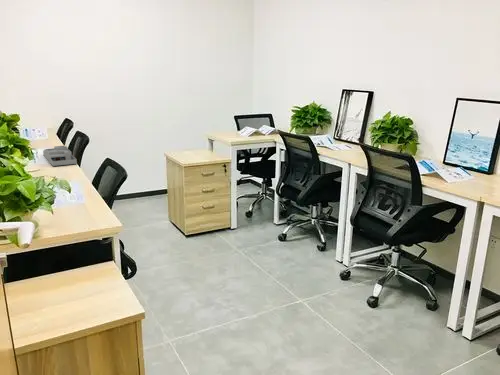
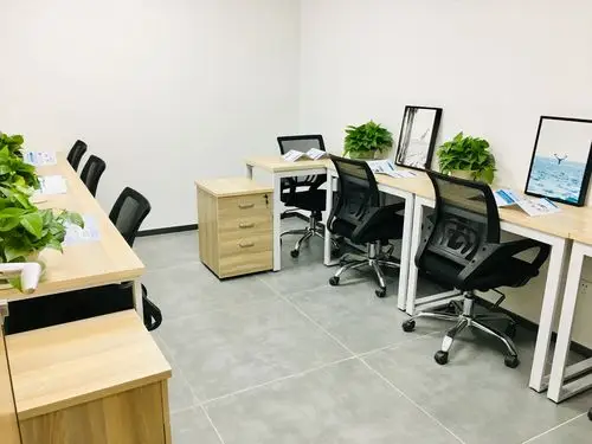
- desk organizer (58, 153)
